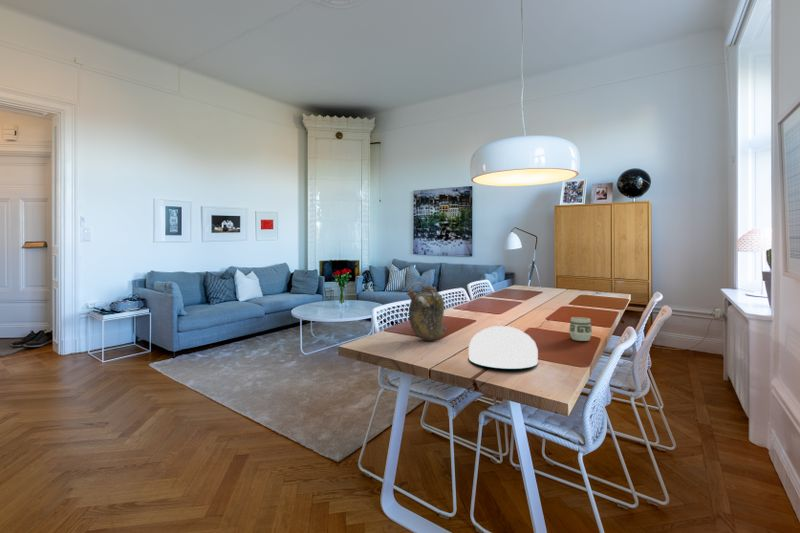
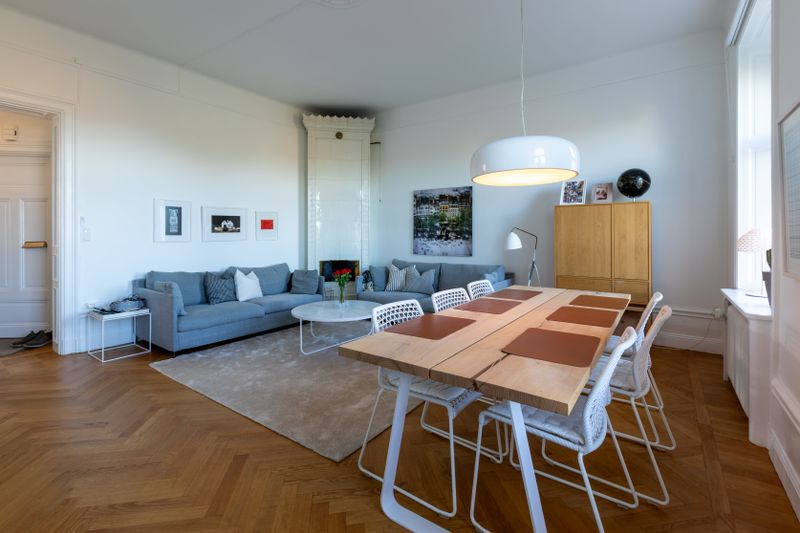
- plate (502, 343)
- cup (580, 328)
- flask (426, 311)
